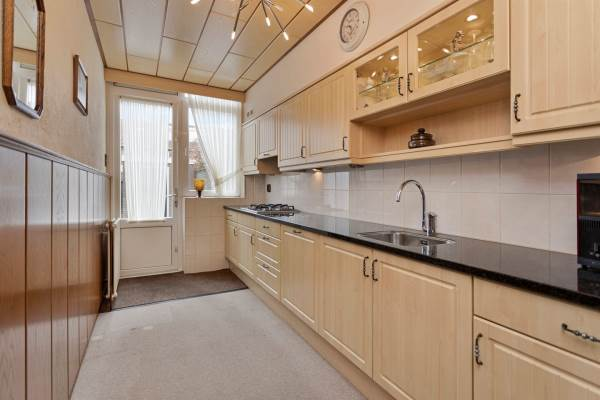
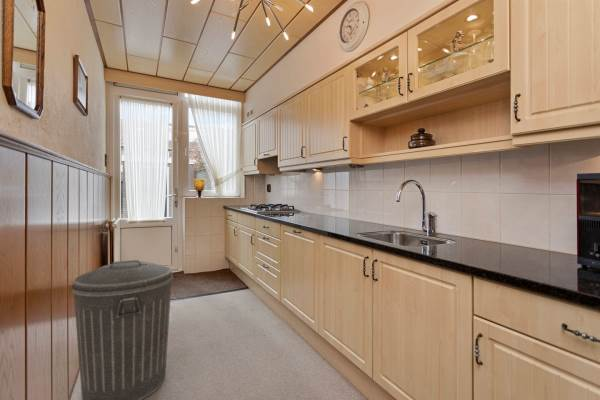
+ trash can (126, 322)
